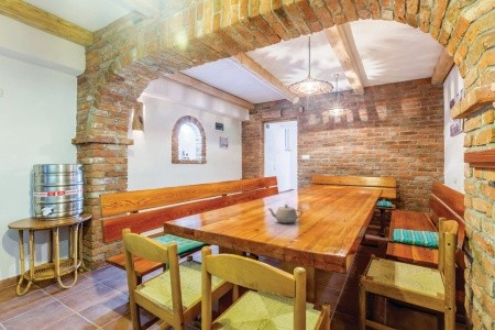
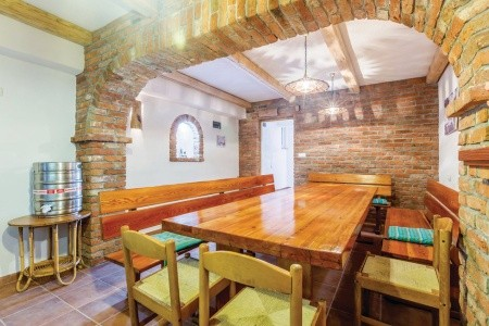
- teapot (285, 213)
